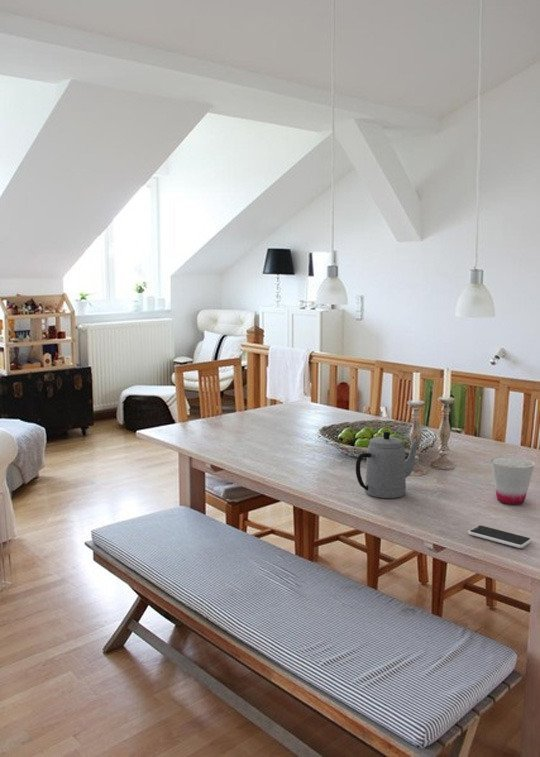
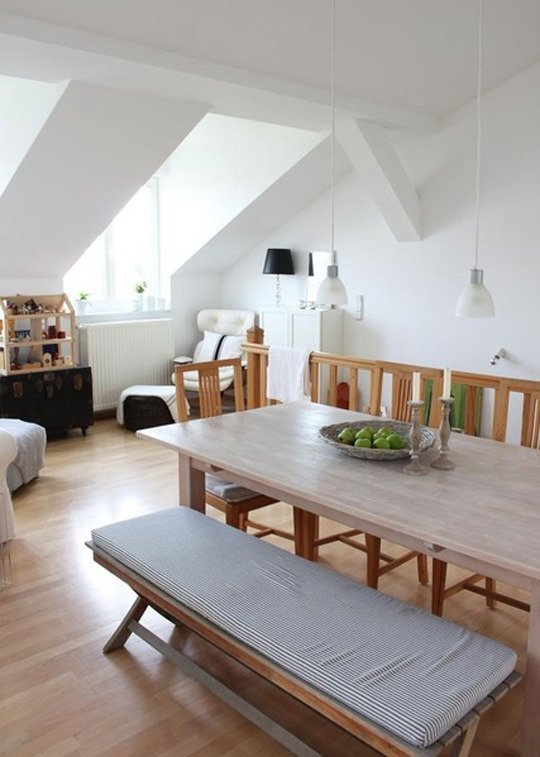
- cup (511, 481)
- teapot (388, 461)
- smartphone (499, 536)
